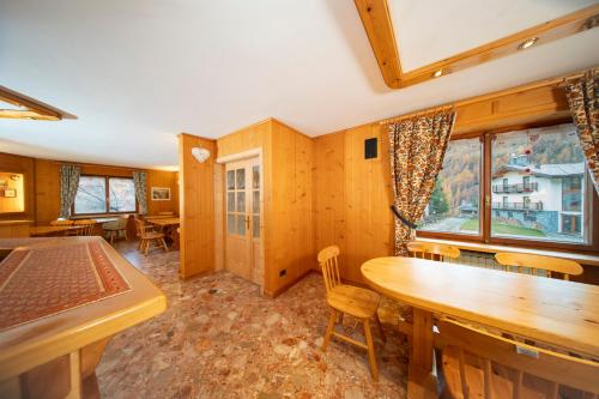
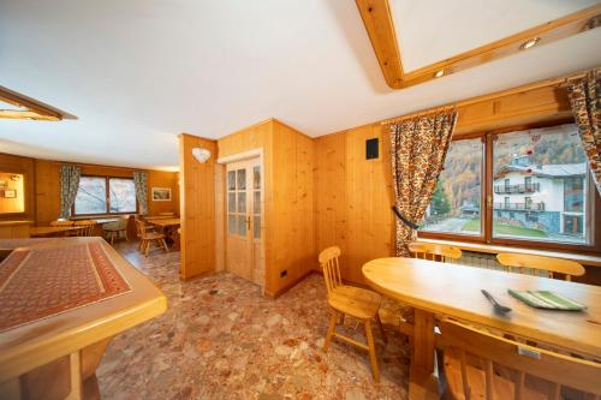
+ stirrer (493, 299)
+ dish towel (543, 298)
